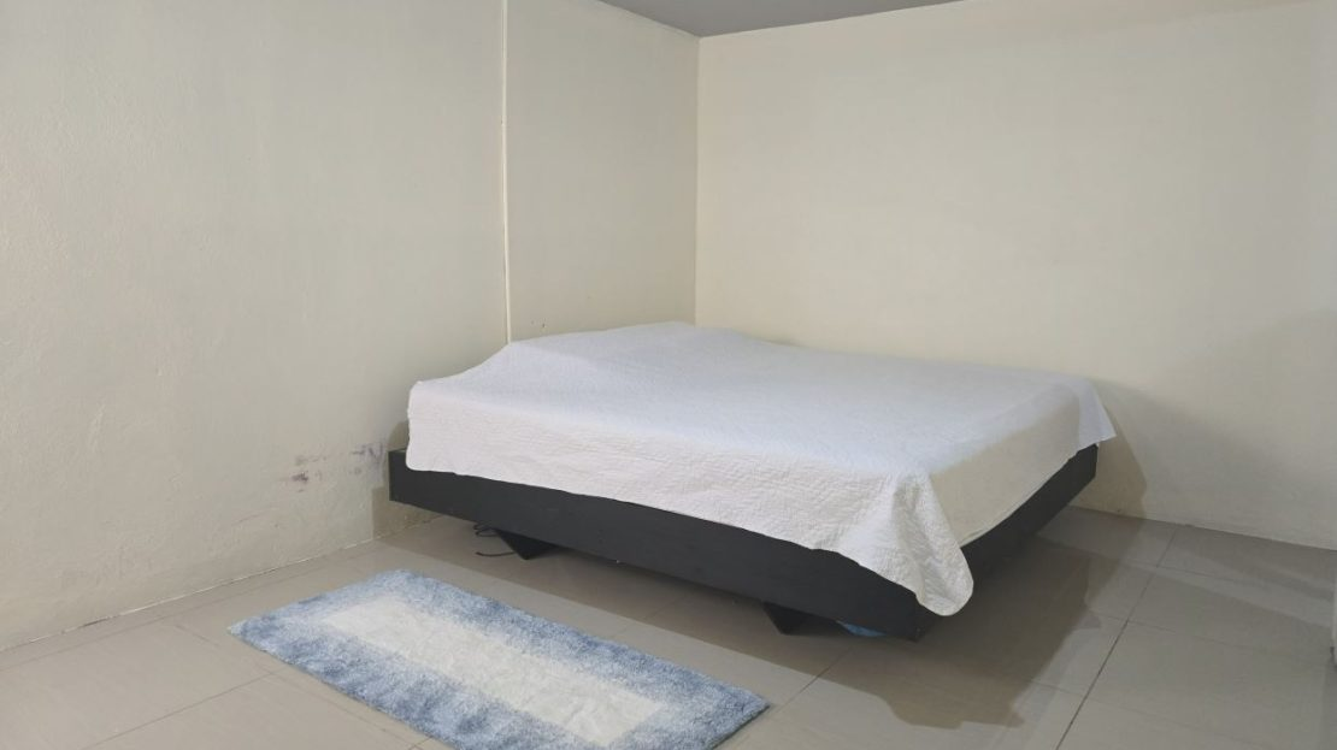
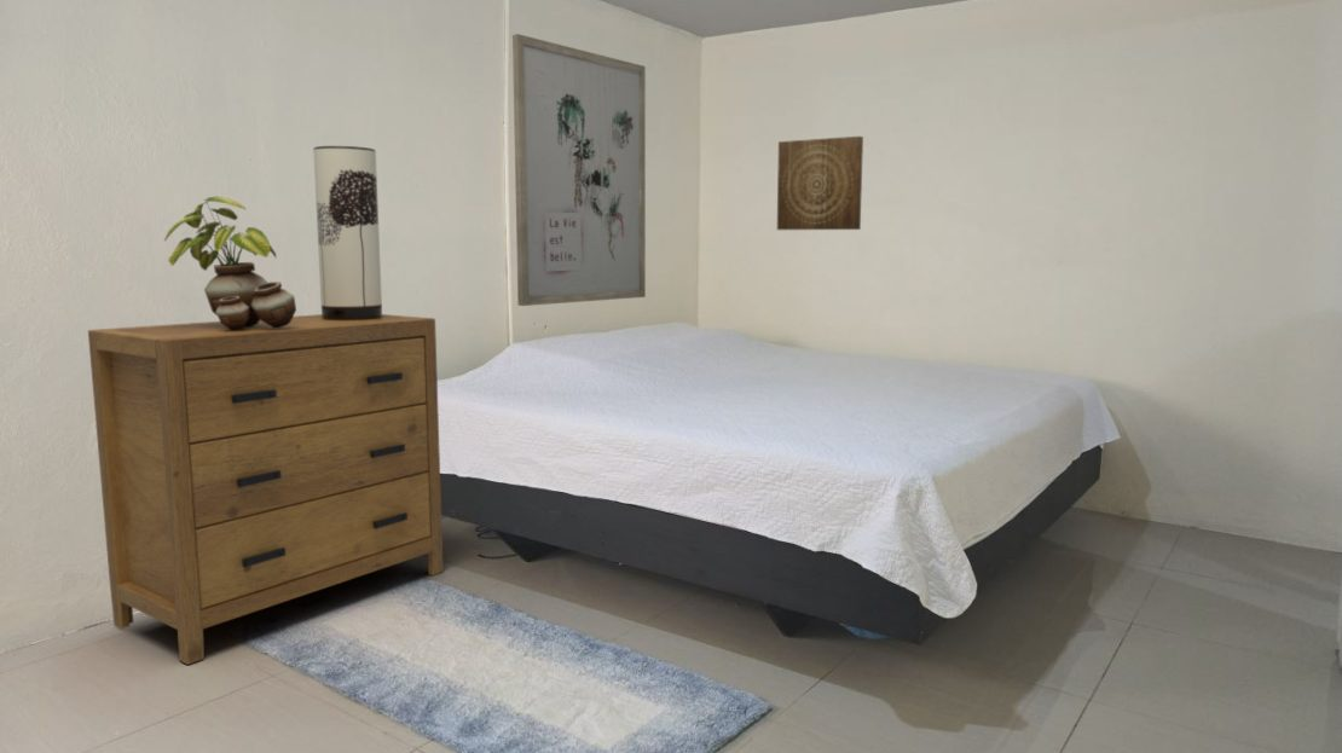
+ dresser (285, 463)
+ wall art (818, 184)
+ table lamp (348, 233)
+ potted plant (229, 261)
+ wall art (585, 178)
